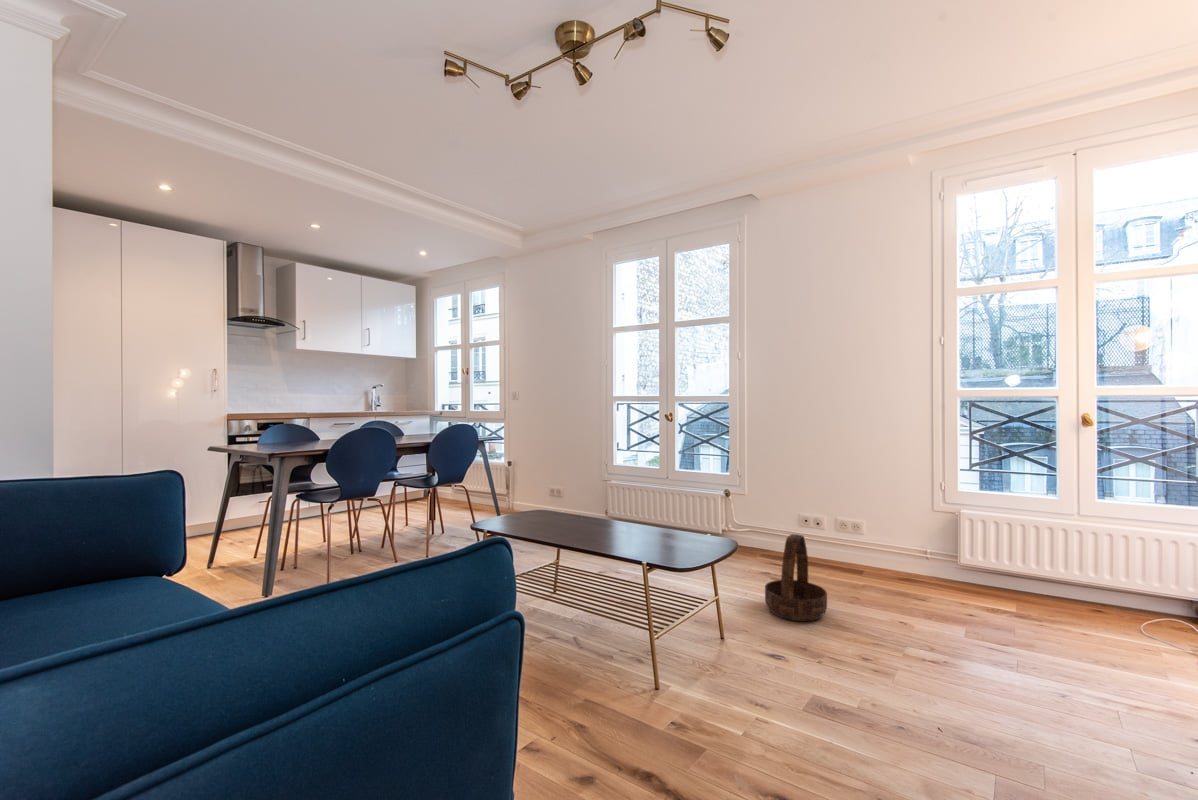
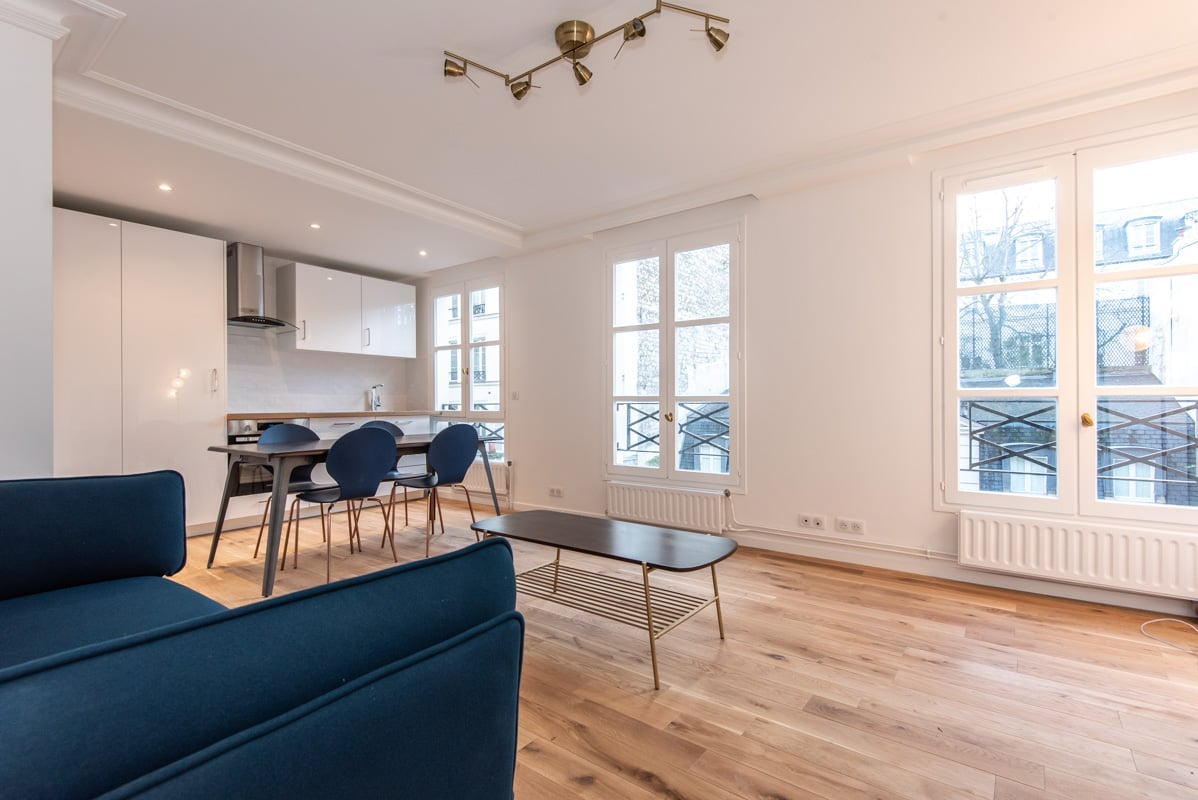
- basket (793, 574)
